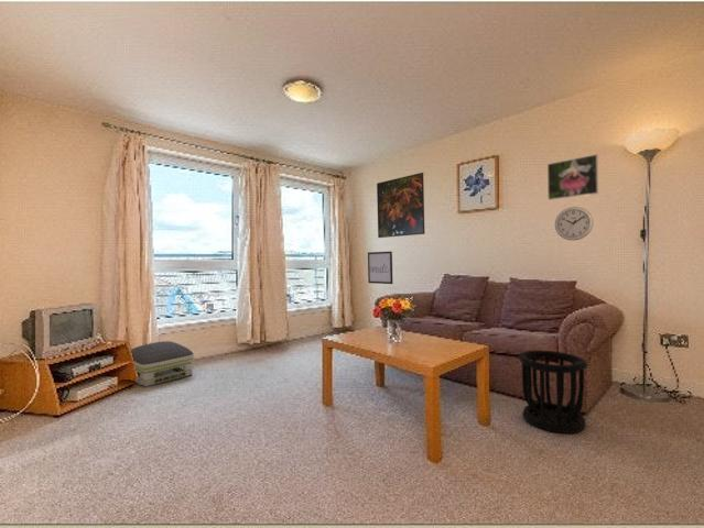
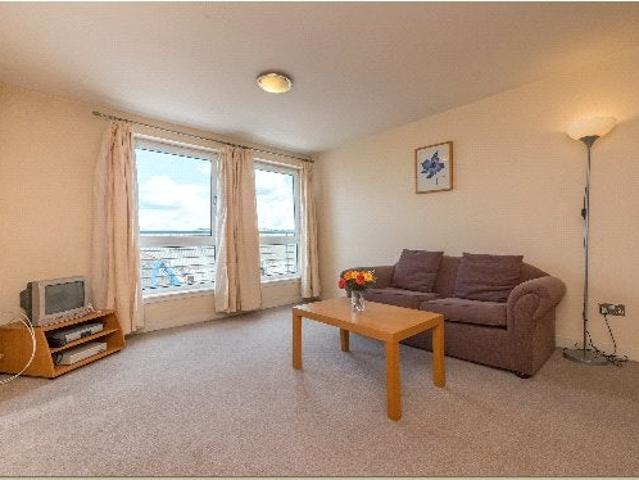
- wall art (379, 267)
- wastebasket (549, 388)
- air purifier (159, 359)
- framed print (572, 178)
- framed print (399, 207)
- wall clock (573, 223)
